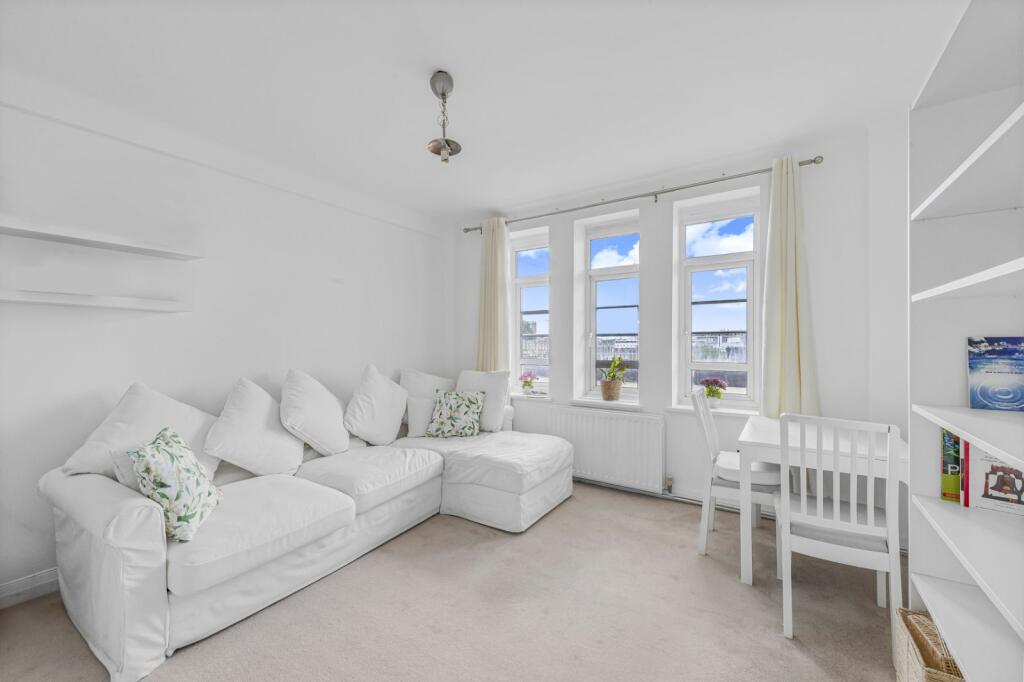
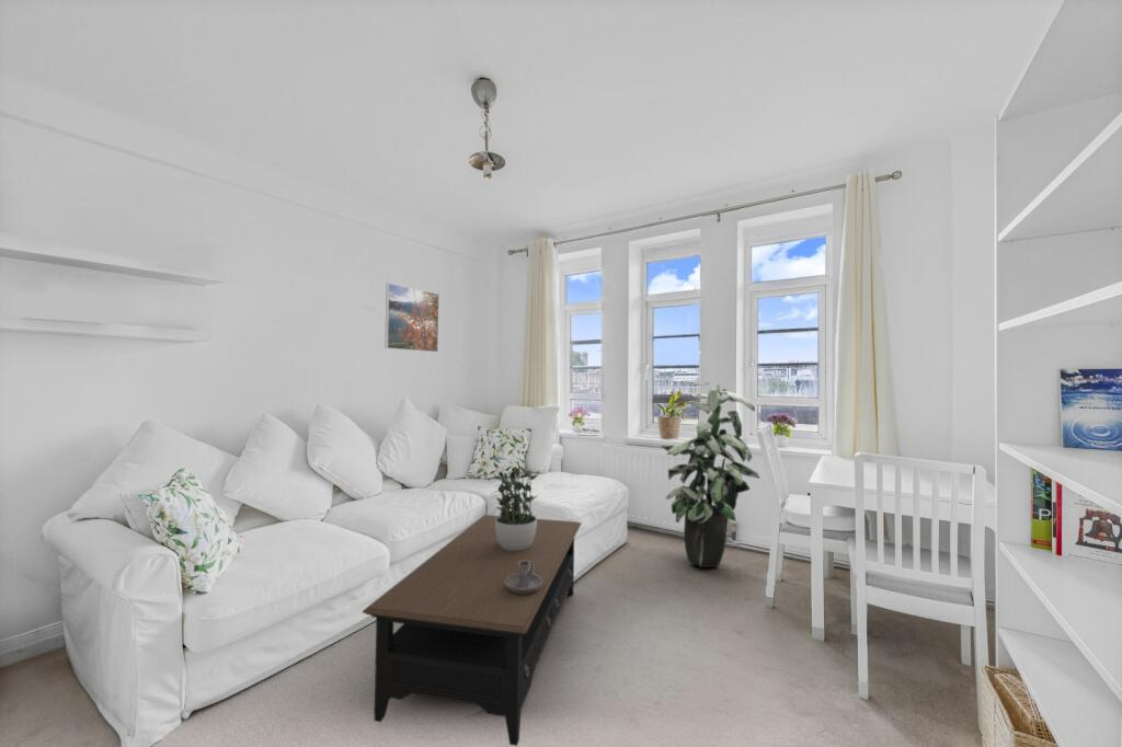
+ candle holder (525, 573)
+ coffee table (497, 598)
+ indoor plant (706, 470)
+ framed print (413, 319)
+ potted plant (513, 504)
